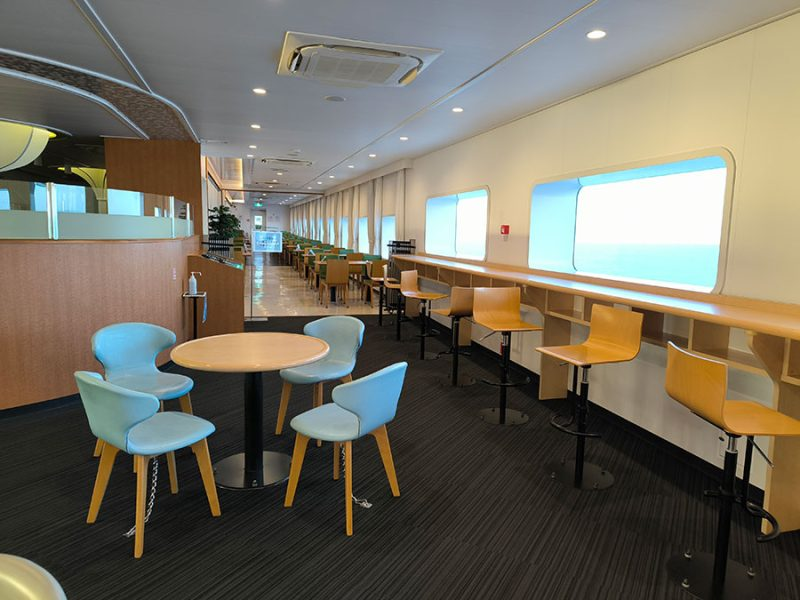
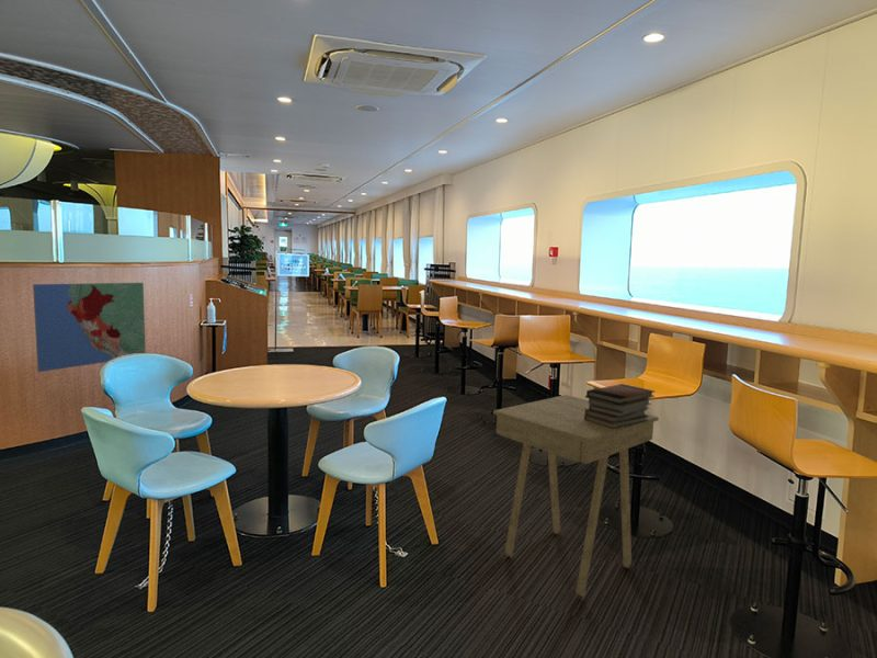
+ side table (557, 489)
+ book stack (619, 405)
+ map (94, 324)
